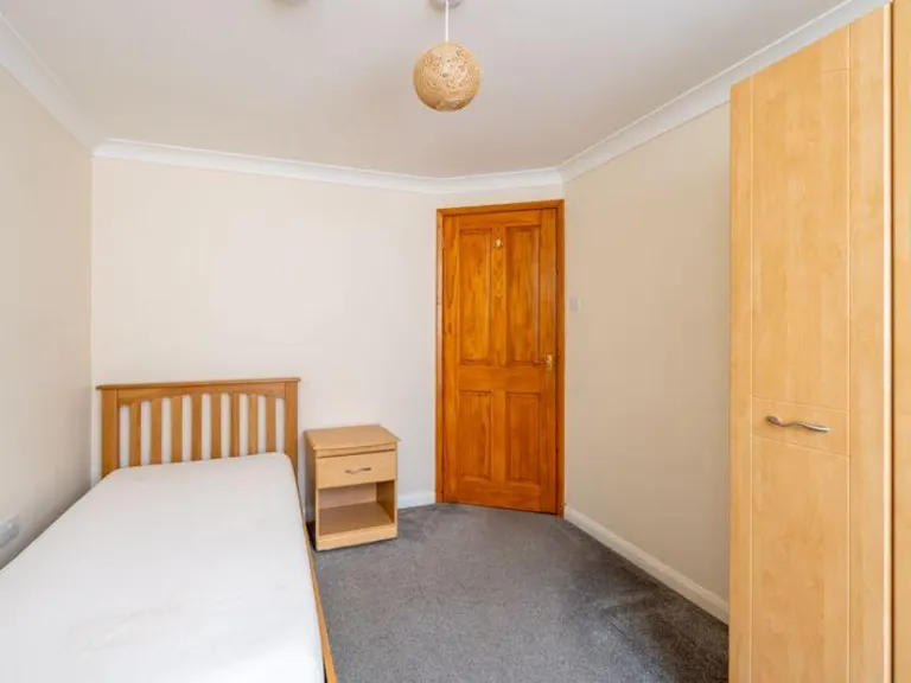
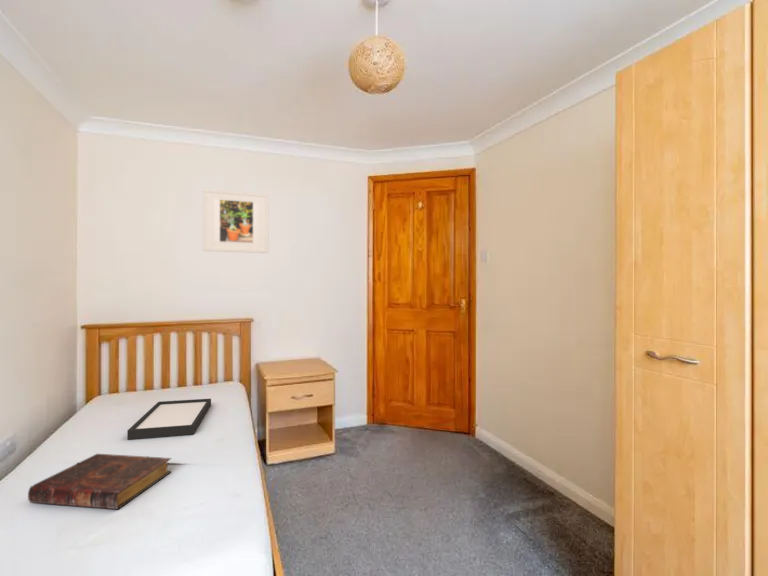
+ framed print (236, 221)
+ book (105, 479)
+ tray (174, 416)
